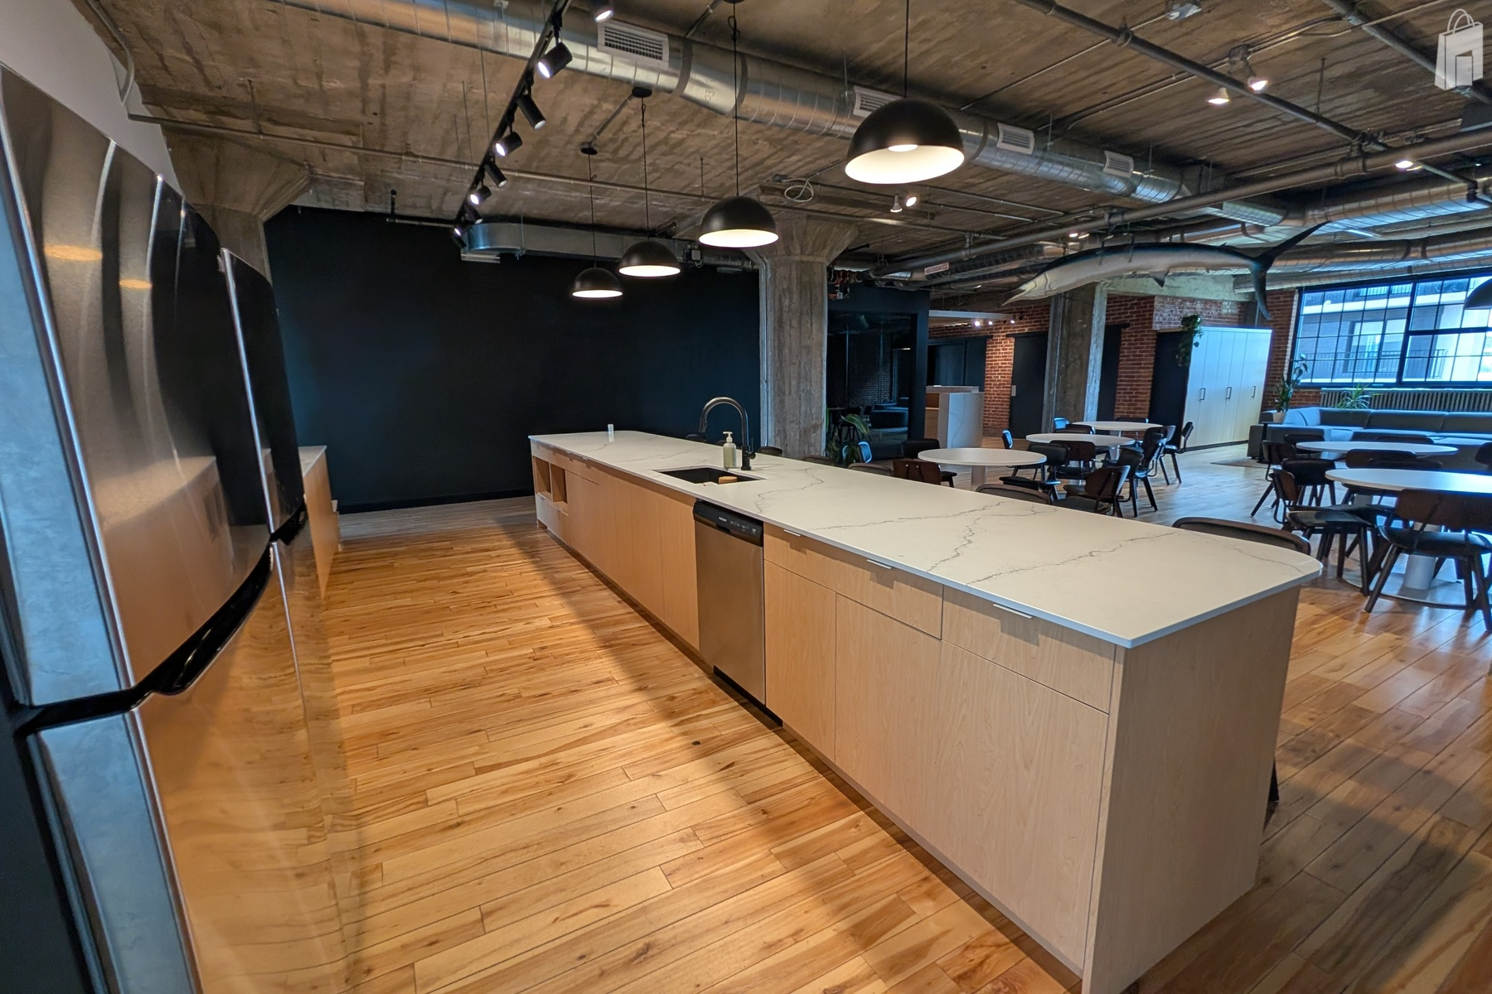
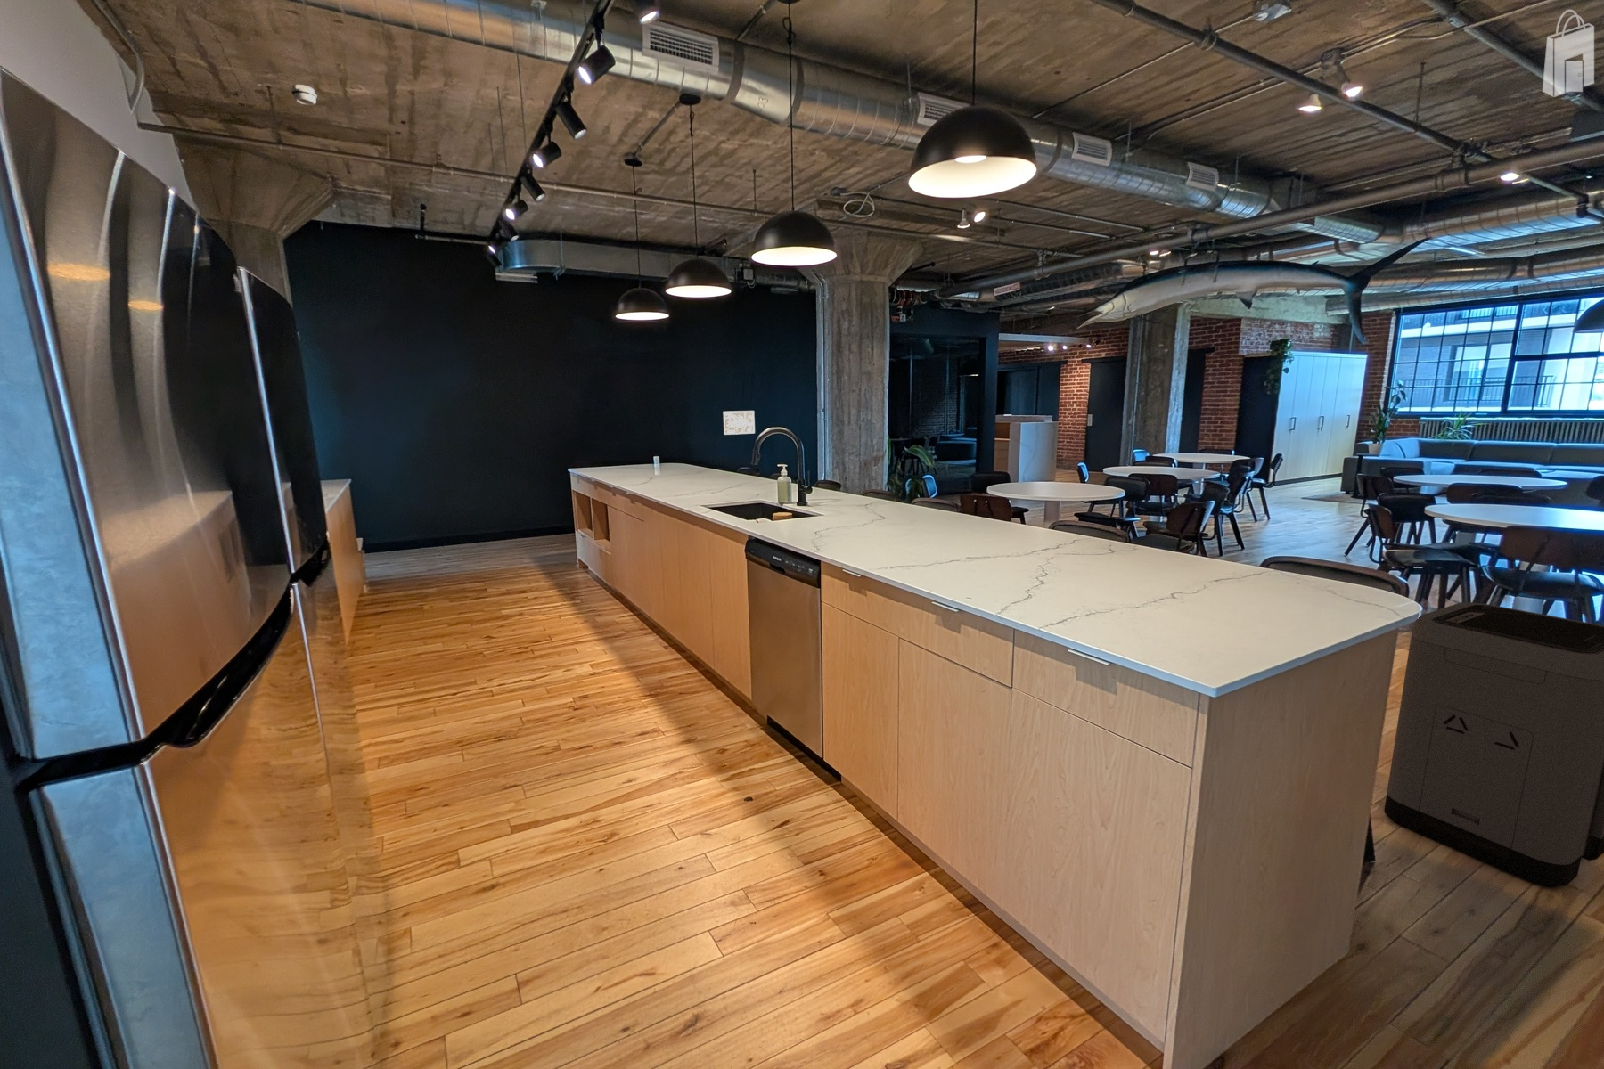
+ wall art (739, 422)
+ smoke detector (304, 94)
+ trash can (1507, 731)
